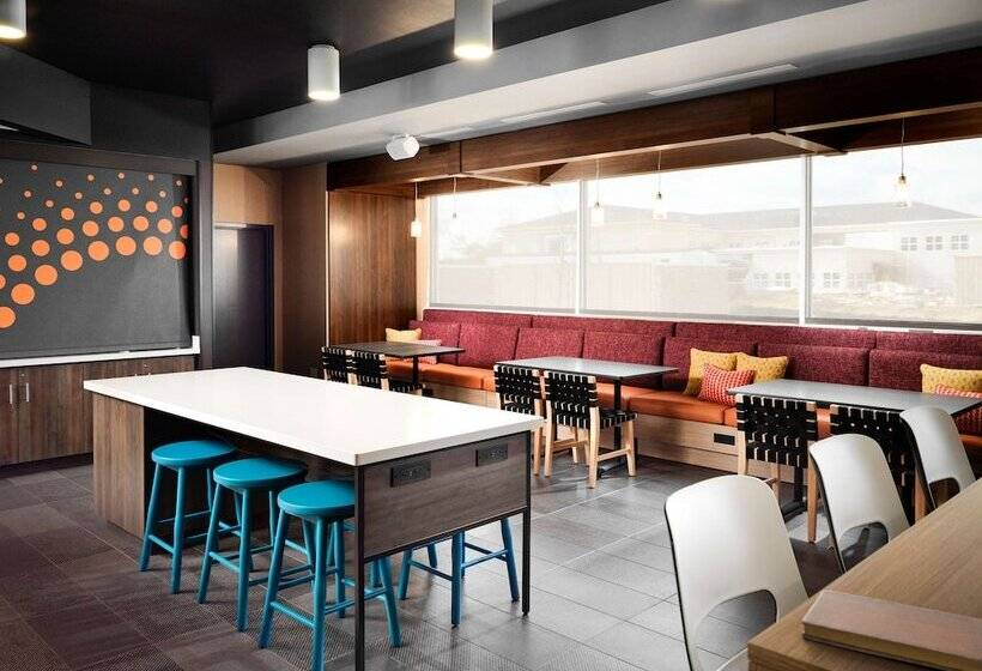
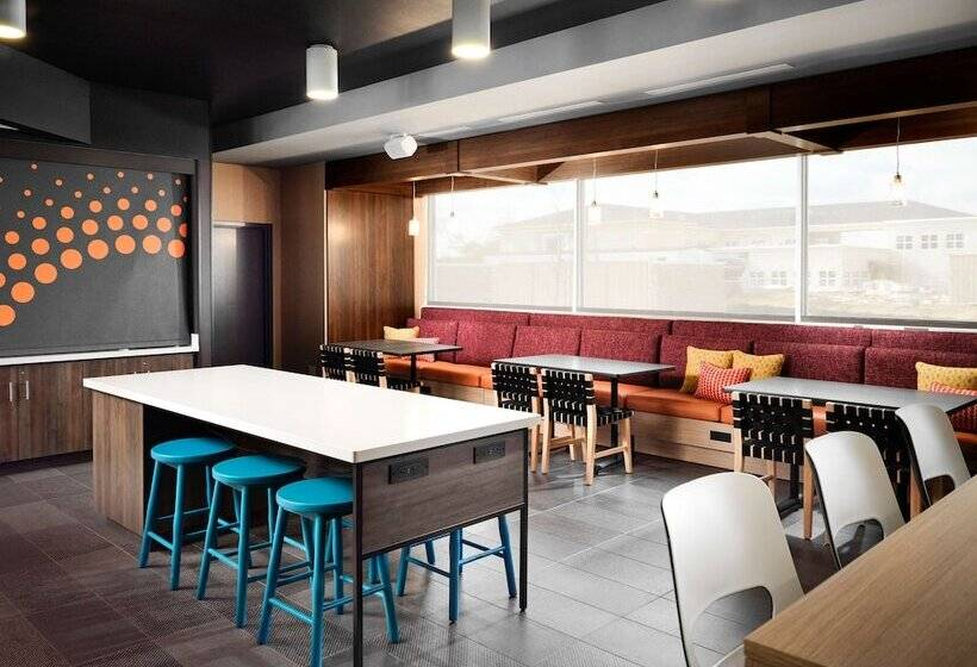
- notebook (897, 628)
